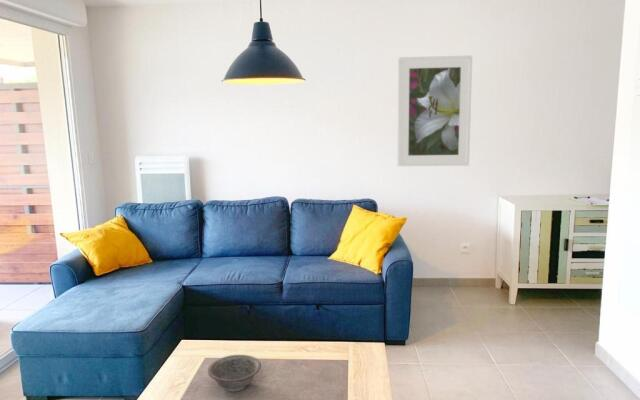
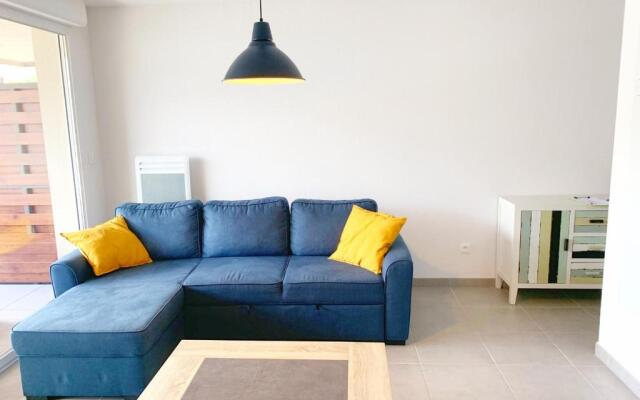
- decorative bowl (235, 376)
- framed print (433, 112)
